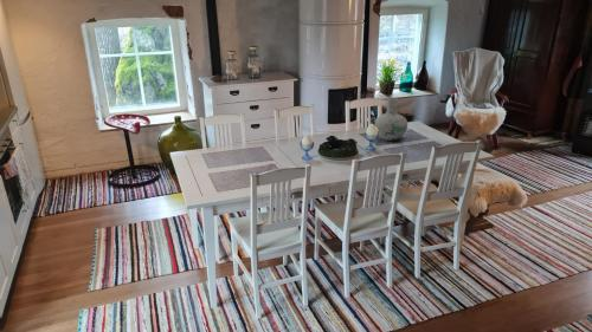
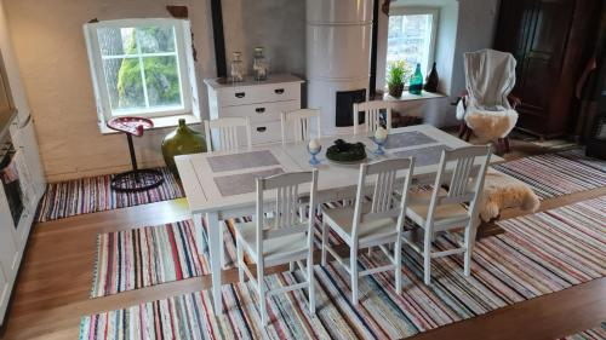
- vase (391, 118)
